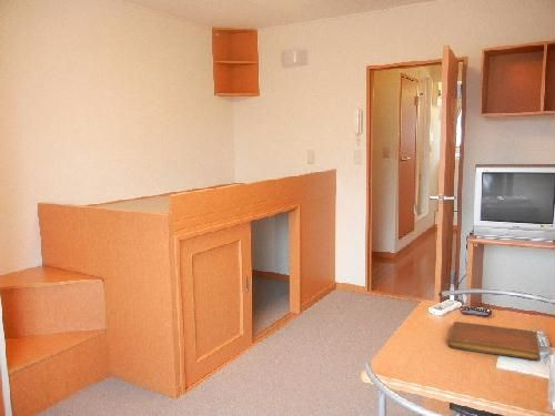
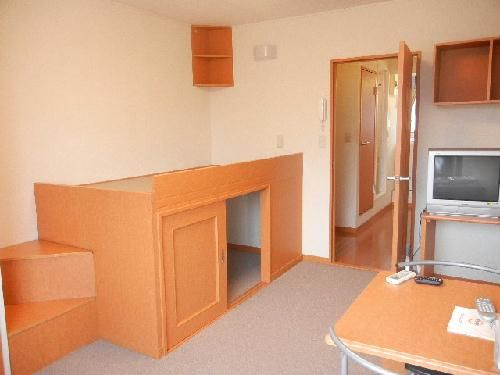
- notebook (493, 338)
